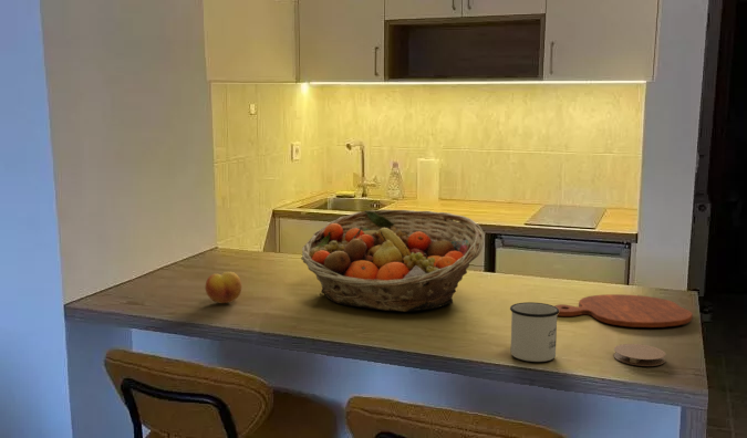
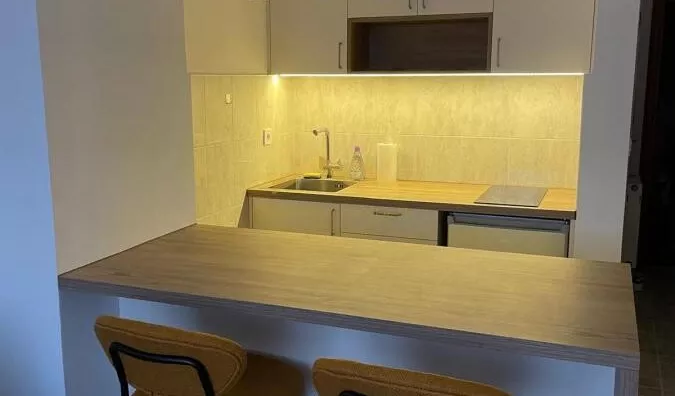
- fruit basket (391, 257)
- cutting board (613, 310)
- mug (533, 328)
- coaster (639, 354)
- fruit (224, 286)
